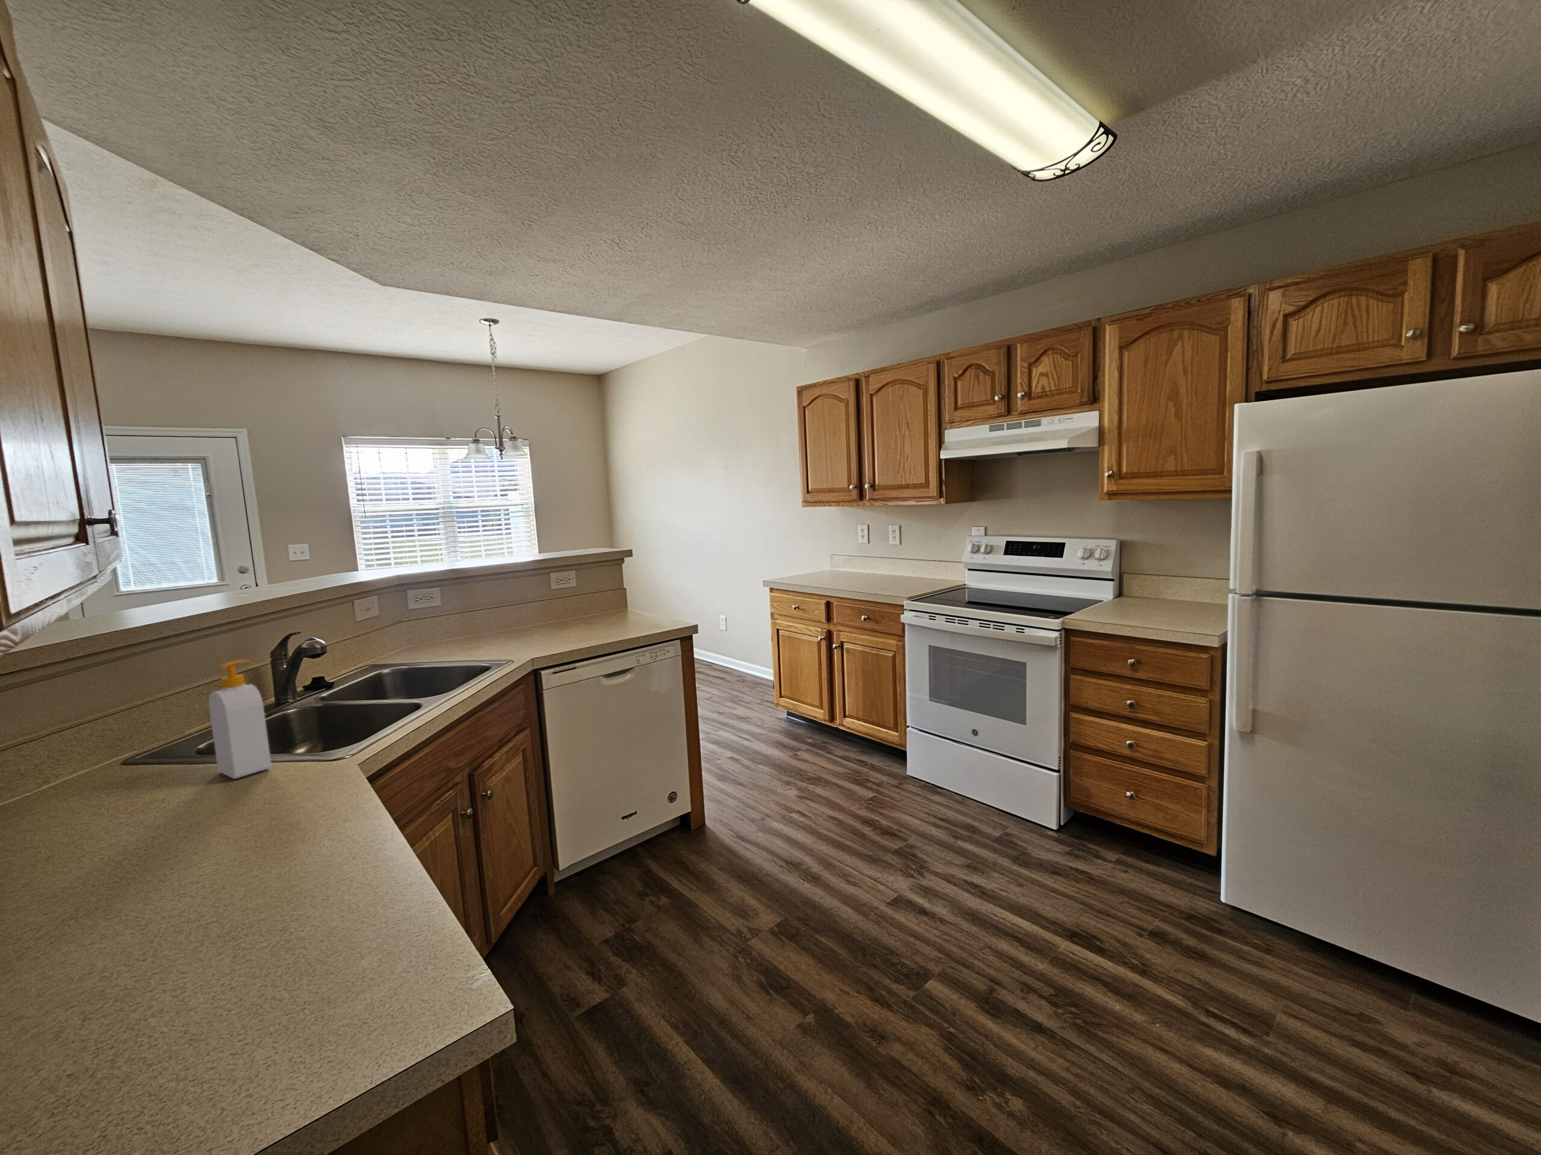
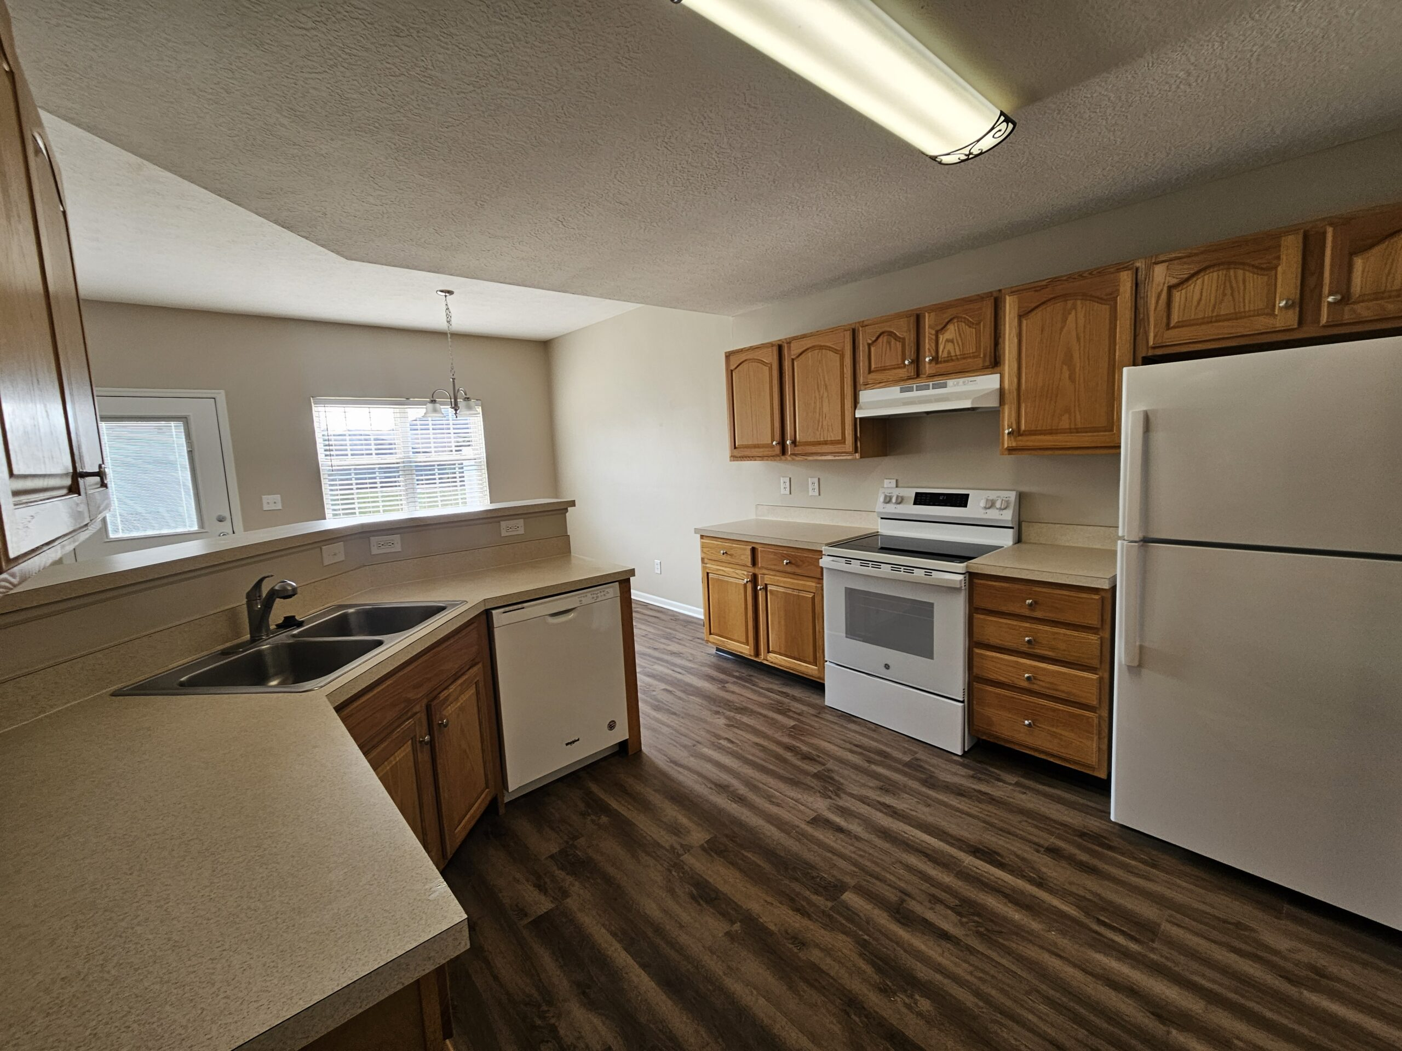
- soap bottle (239, 716)
